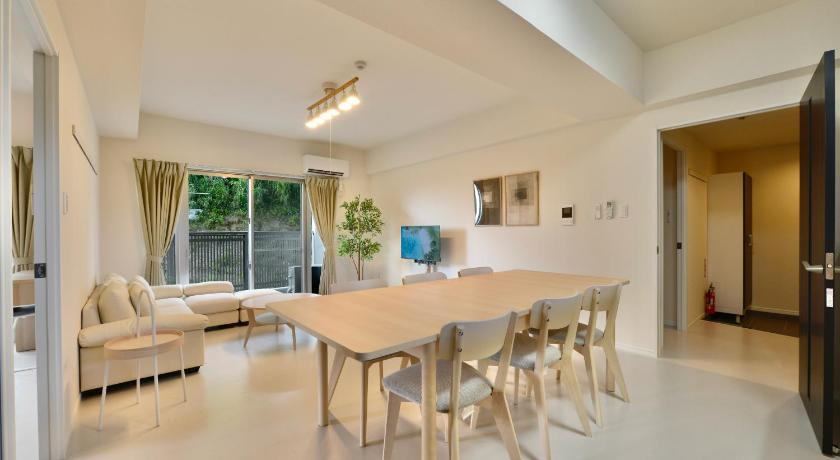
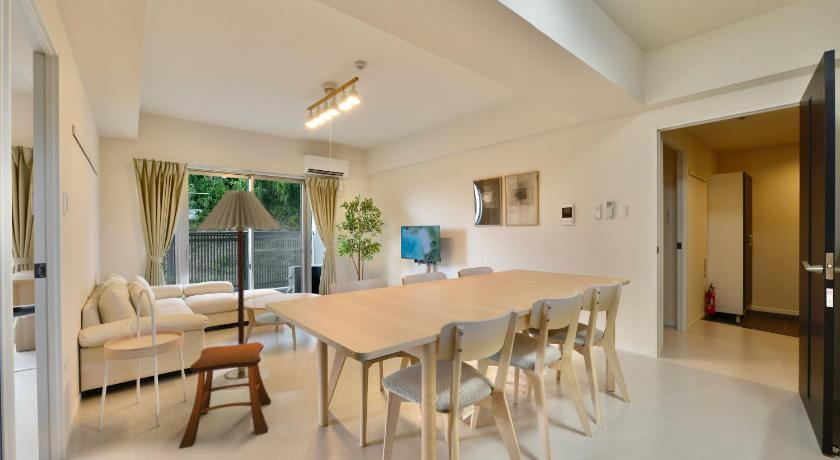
+ floor lamp (240, 284)
+ stool (230, 386)
